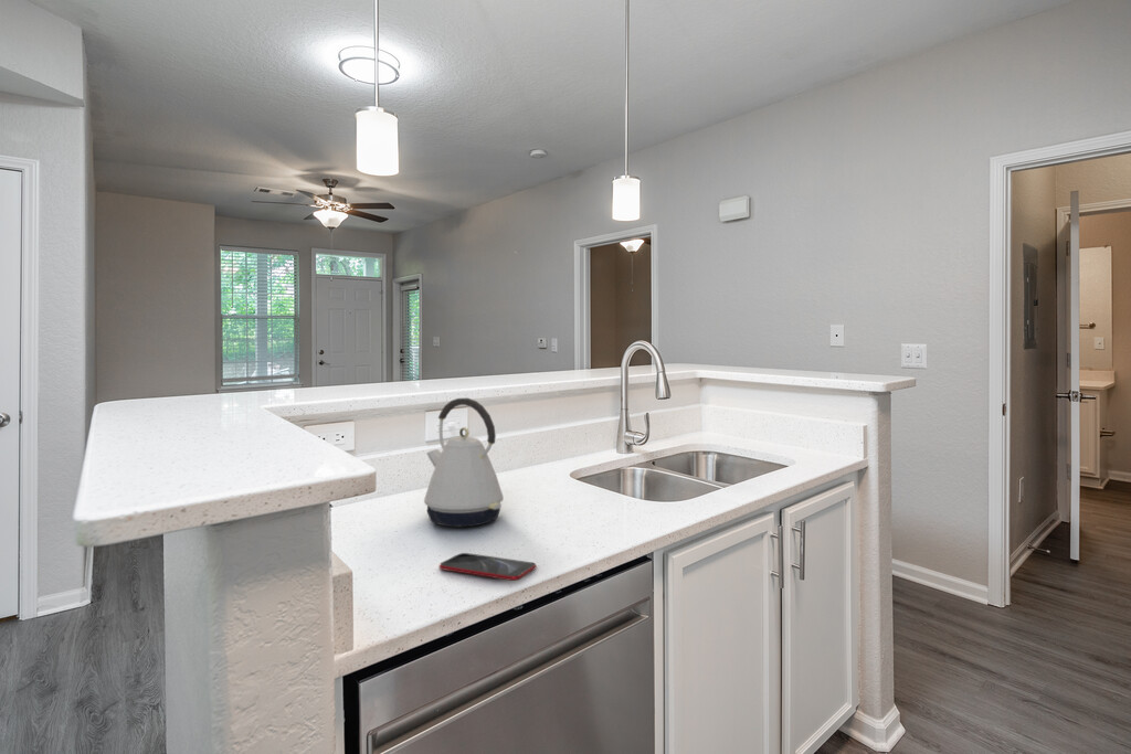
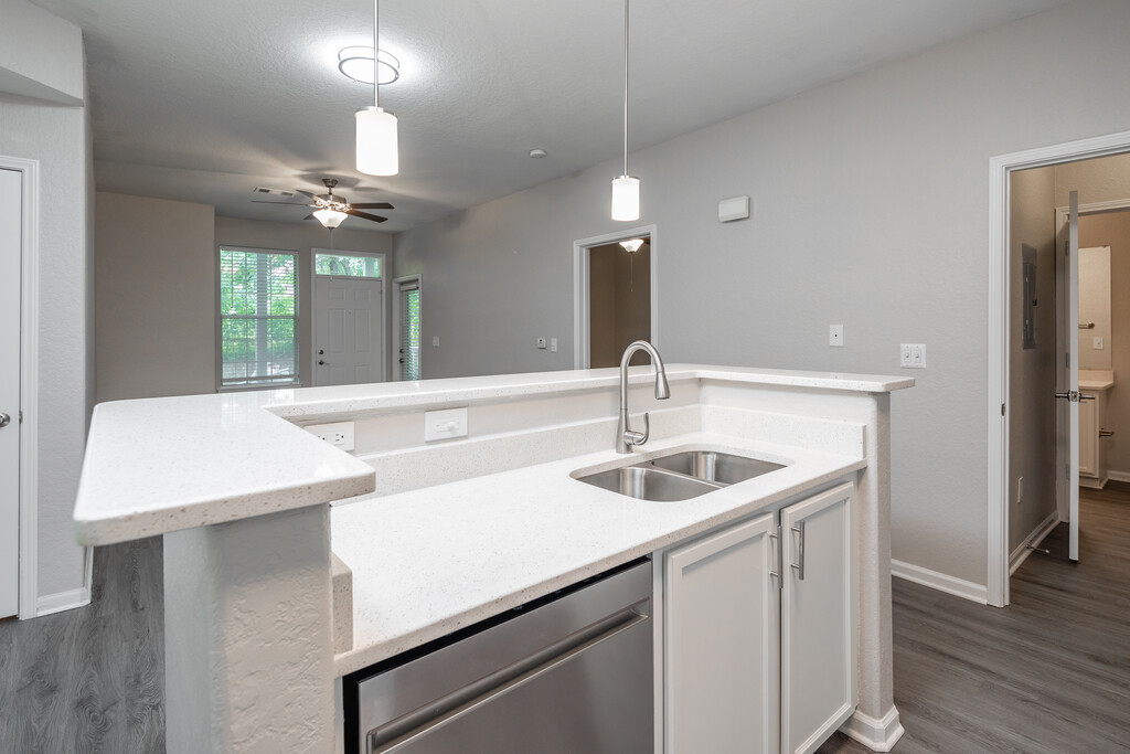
- smartphone (487, 565)
- kettle (462, 458)
